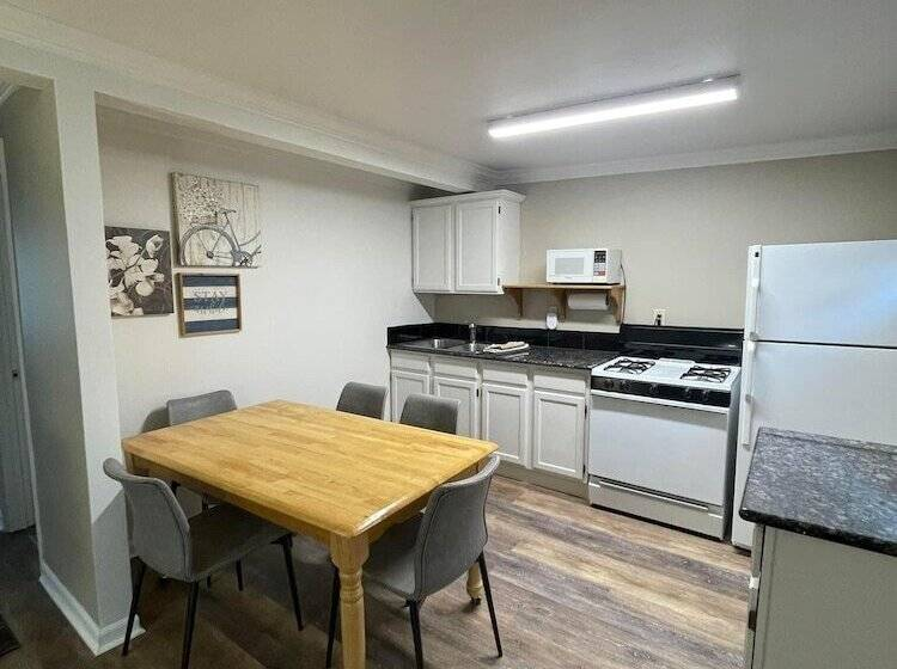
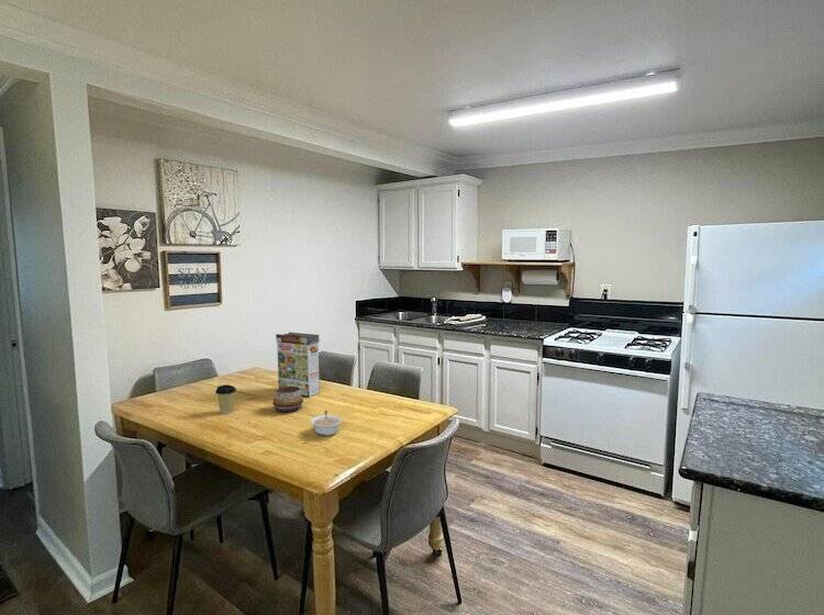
+ decorative bowl (288, 399)
+ coffee cup (225, 399)
+ cereal box (298, 362)
+ legume (325, 424)
